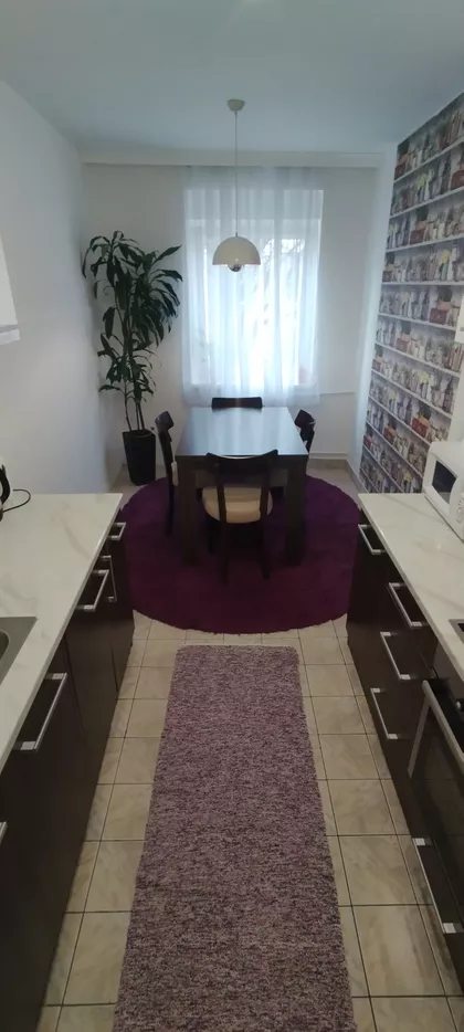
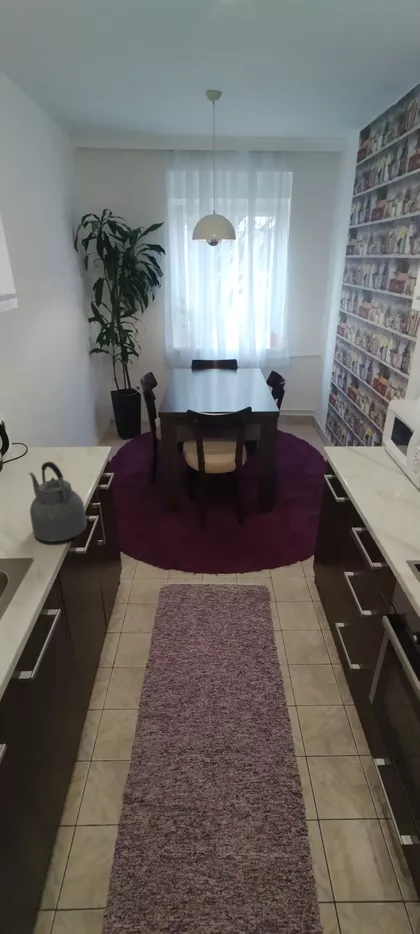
+ kettle (49, 492)
